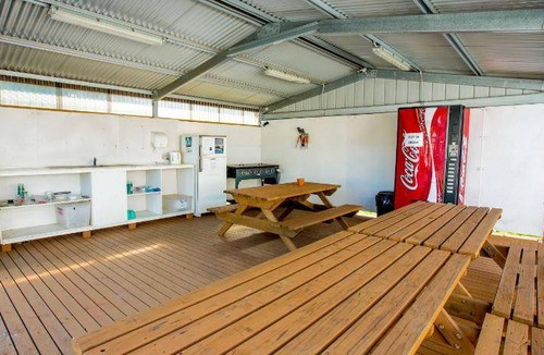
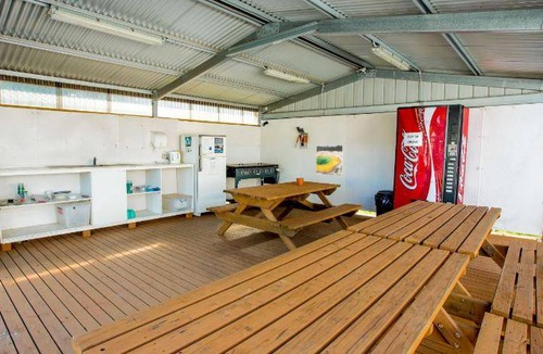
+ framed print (329, 160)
